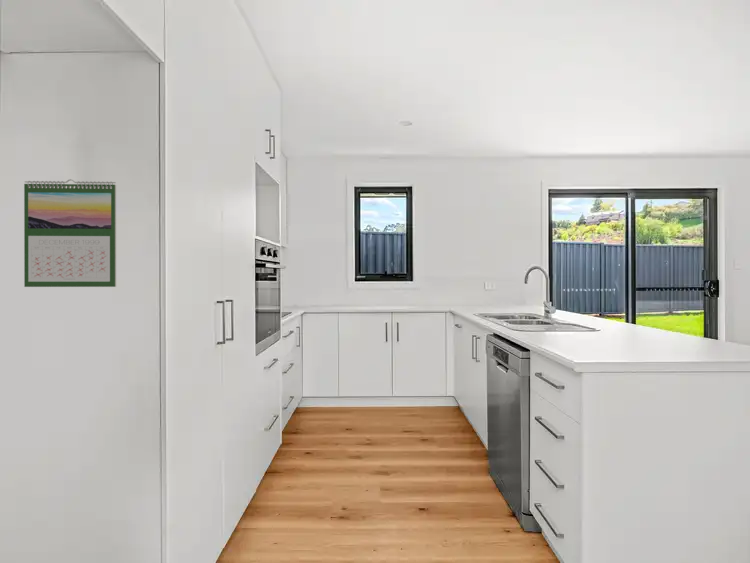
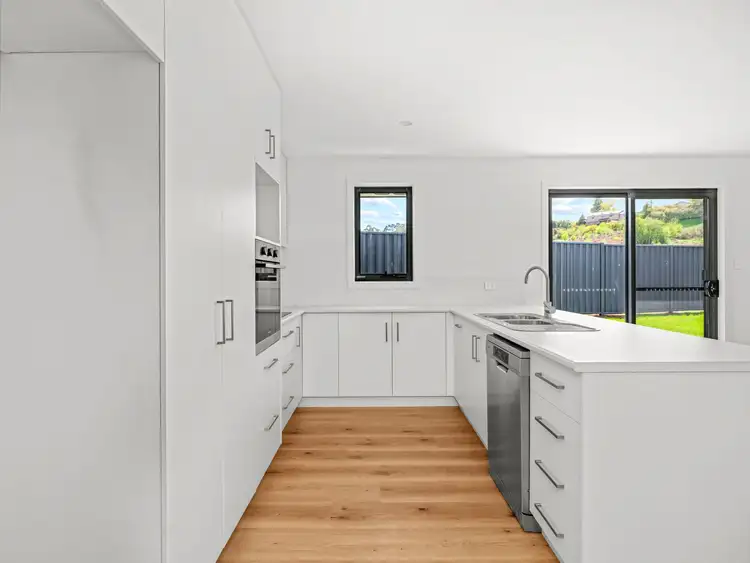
- calendar (70, 233)
